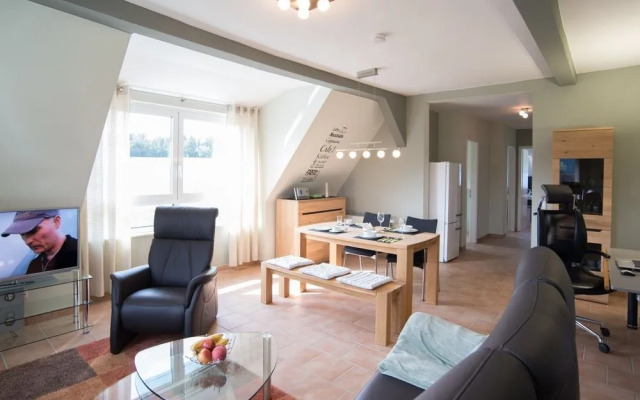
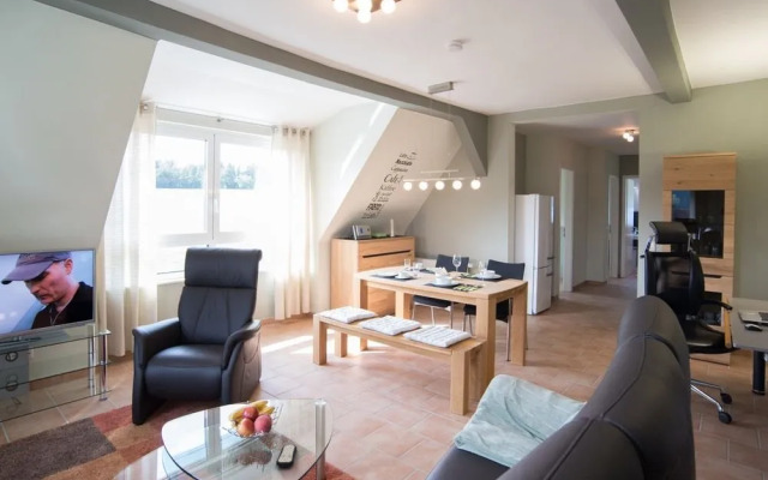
+ remote control (287, 455)
